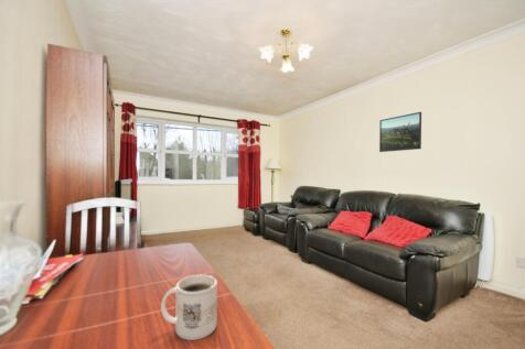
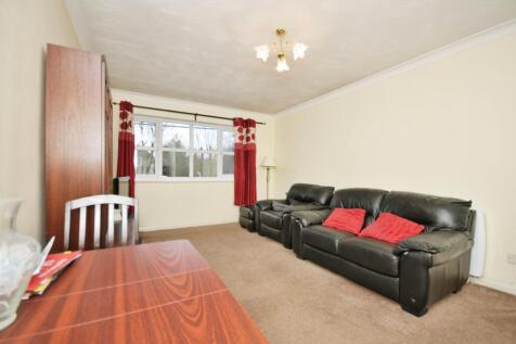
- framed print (398, 133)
- mug (192, 304)
